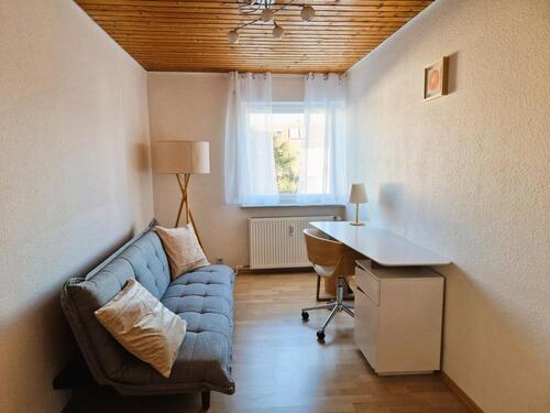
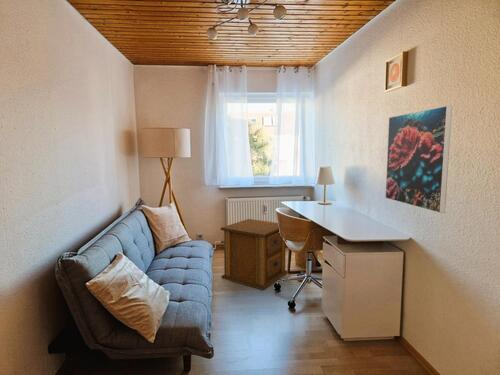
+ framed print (413, 159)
+ side table (255, 250)
